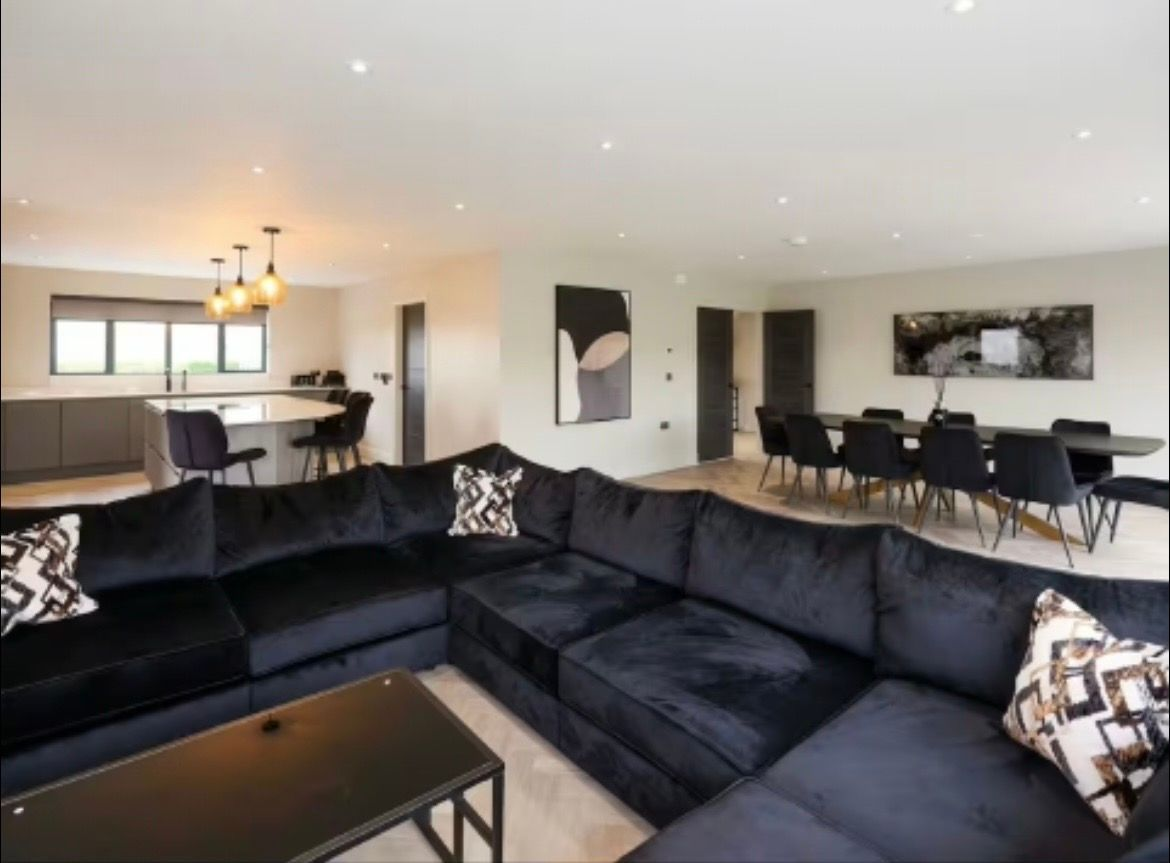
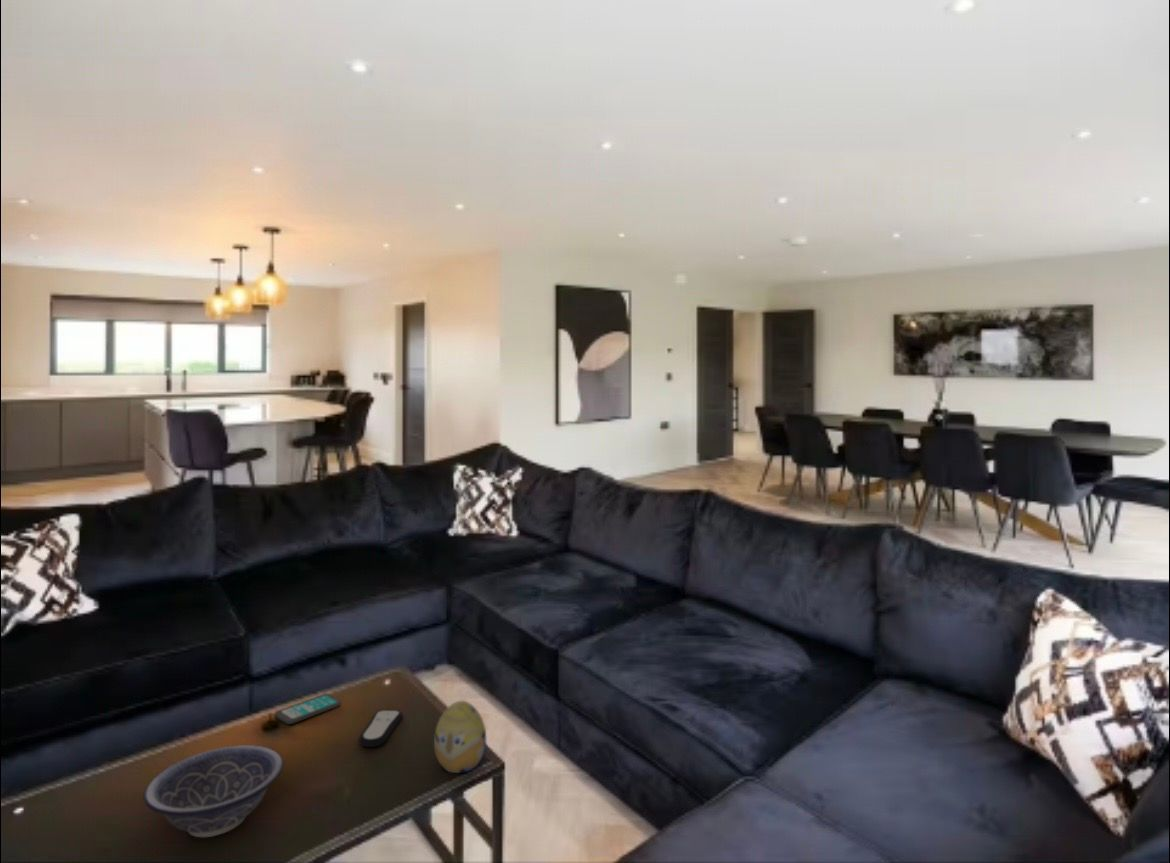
+ remote control (380, 727)
+ smartphone (308, 708)
+ decorative egg (460, 733)
+ decorative bowl (217, 798)
